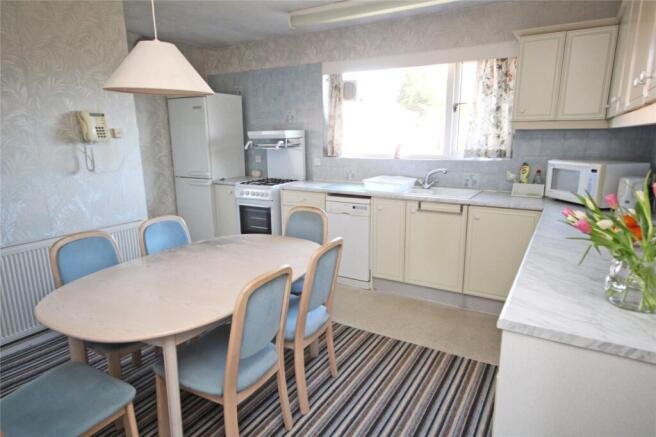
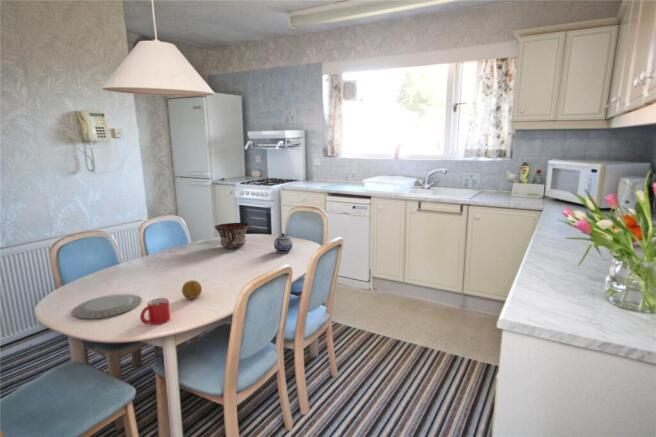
+ mug (154, 312)
+ fruit (191, 289)
+ bowl (232, 236)
+ teapot (283, 242)
+ chinaware (108, 304)
